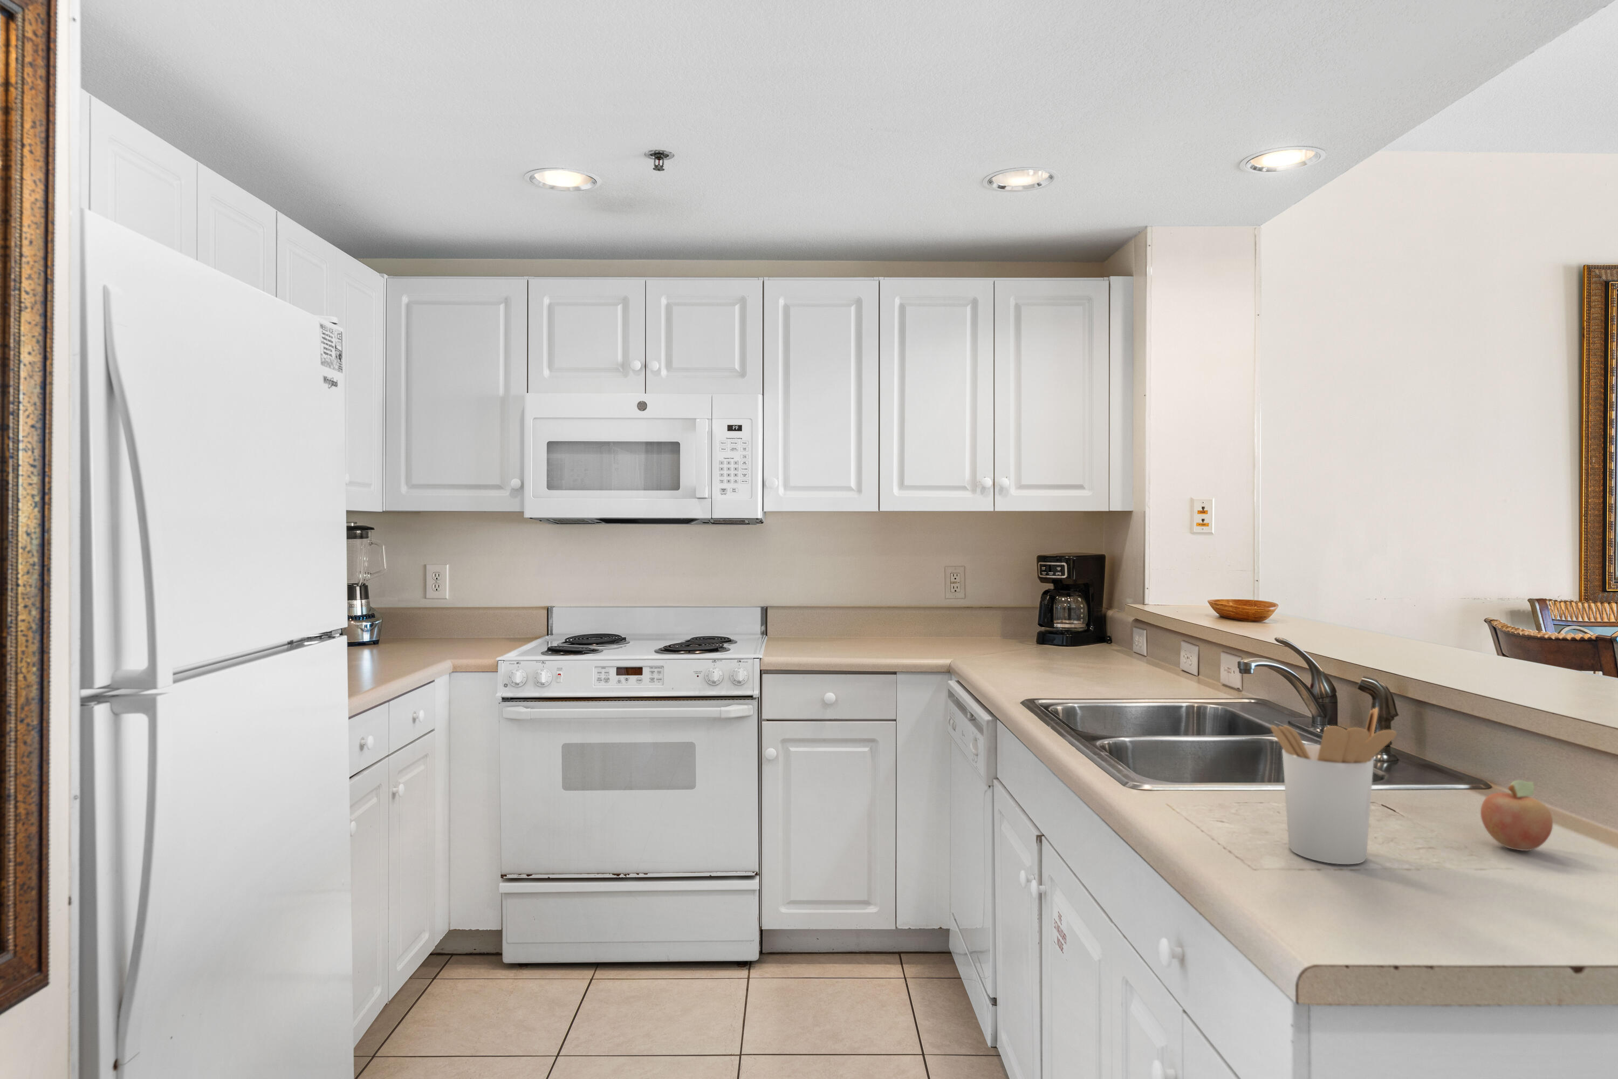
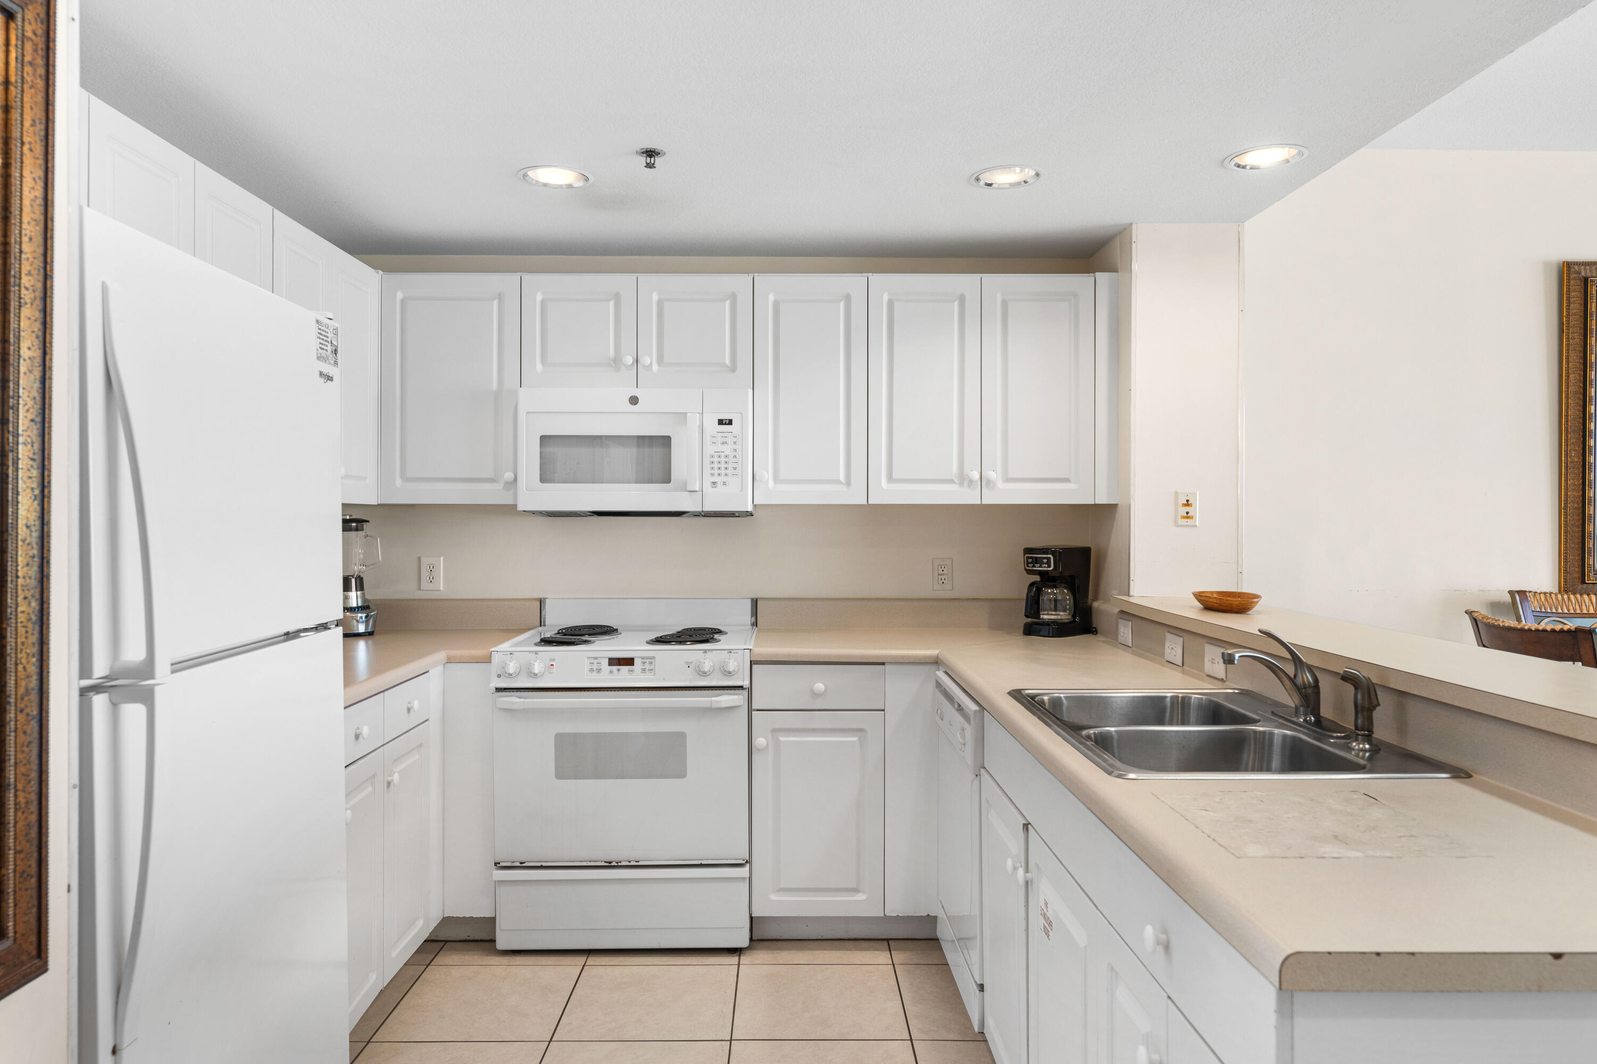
- fruit (1517, 815)
- utensil holder (1337, 784)
